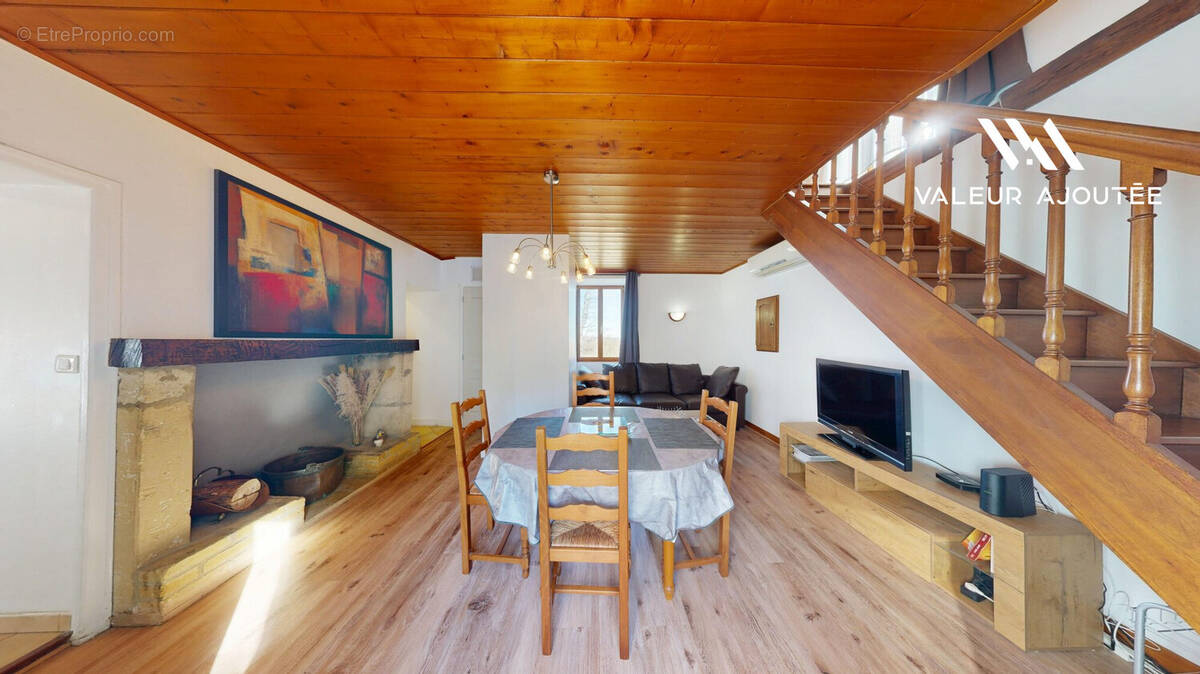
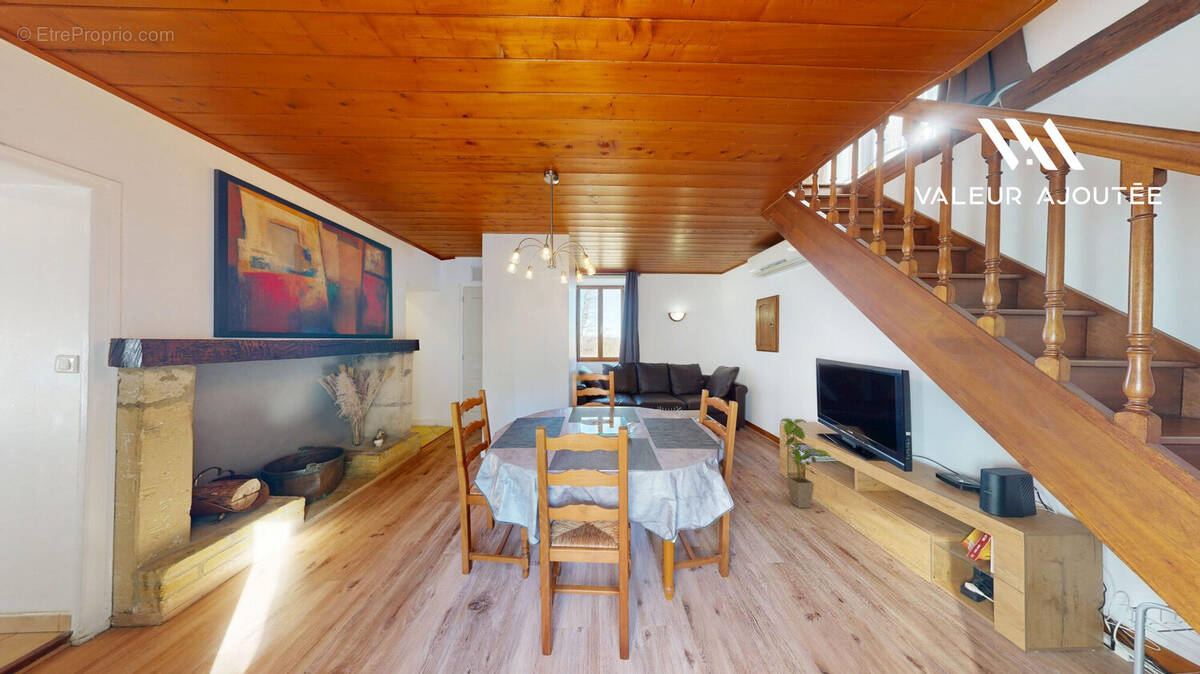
+ house plant (800, 461)
